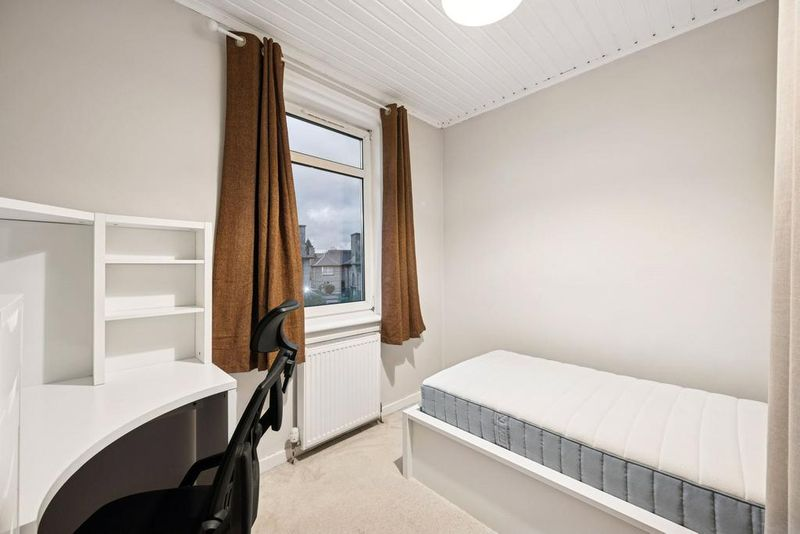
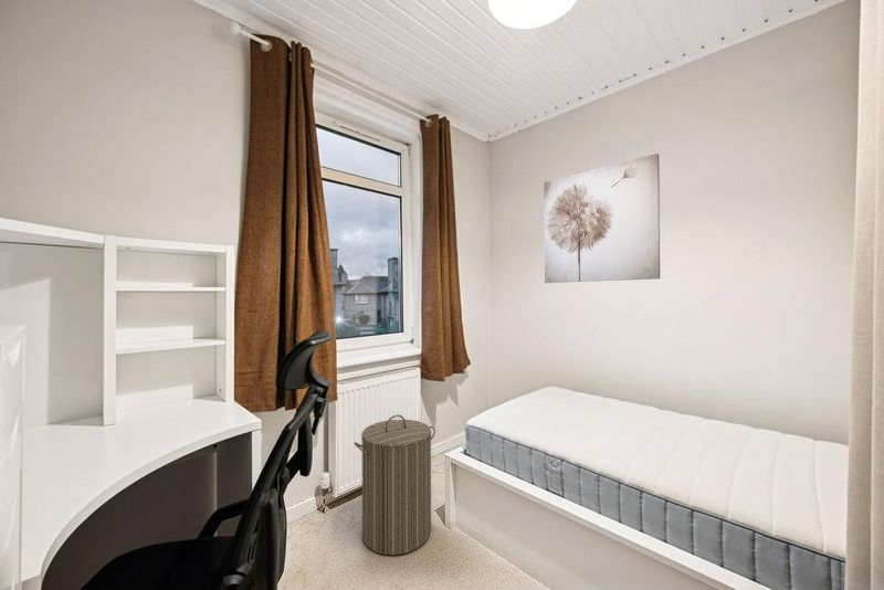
+ wall art (596, 225)
+ laundry hamper (397, 473)
